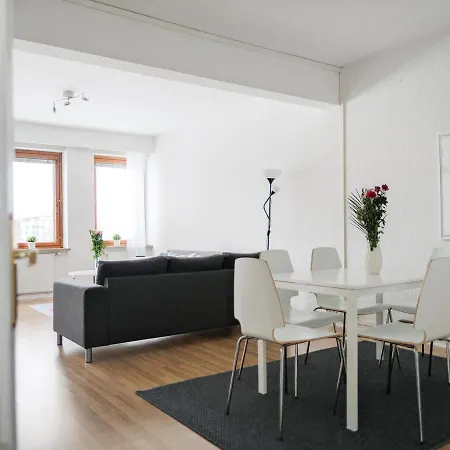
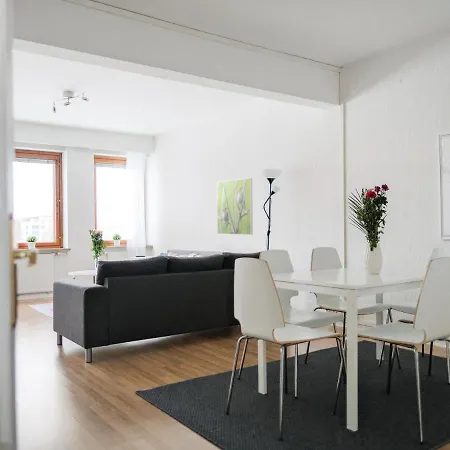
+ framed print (233, 207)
